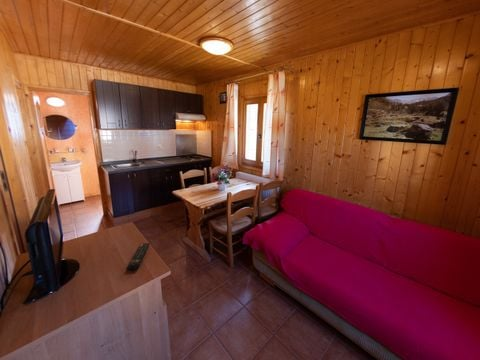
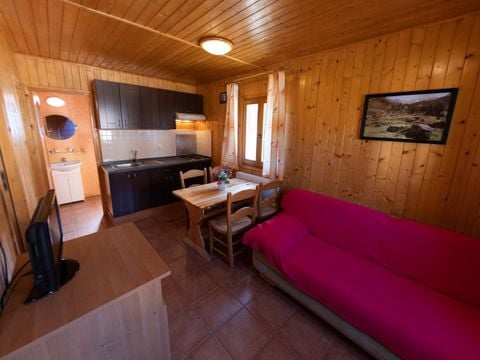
- remote control (139, 255)
